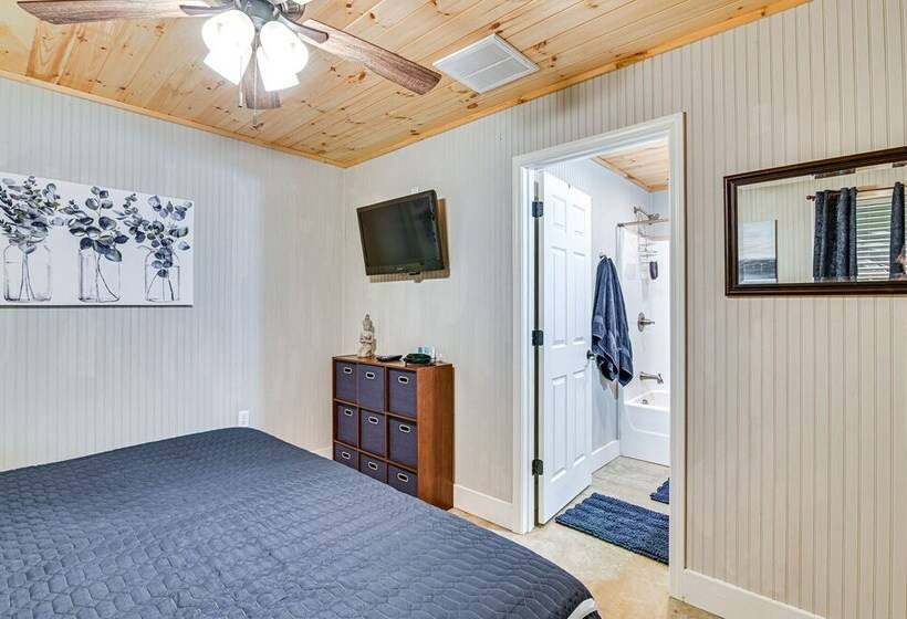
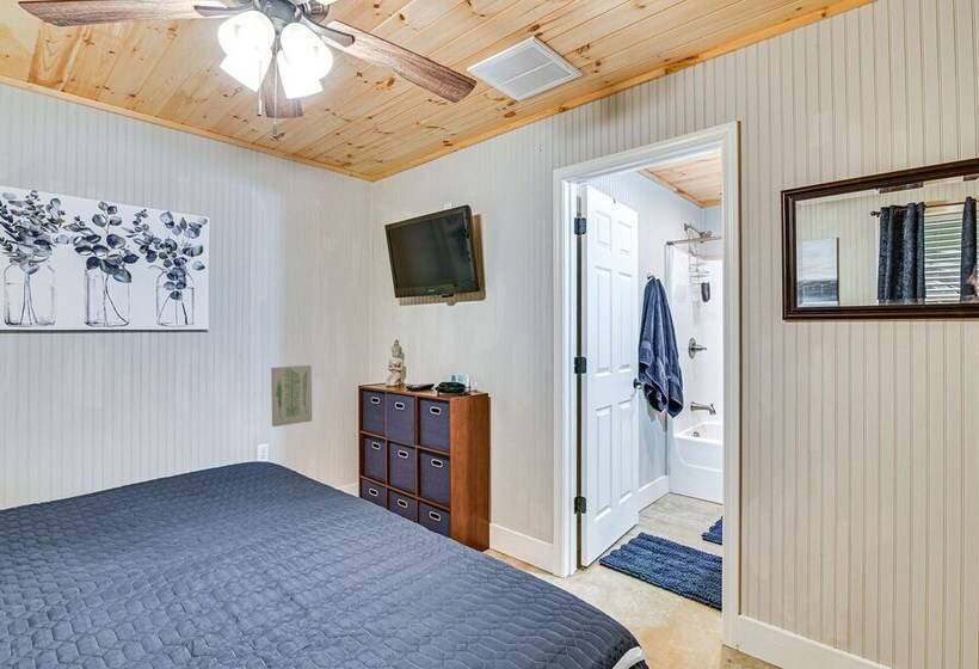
+ wall art (291, 394)
